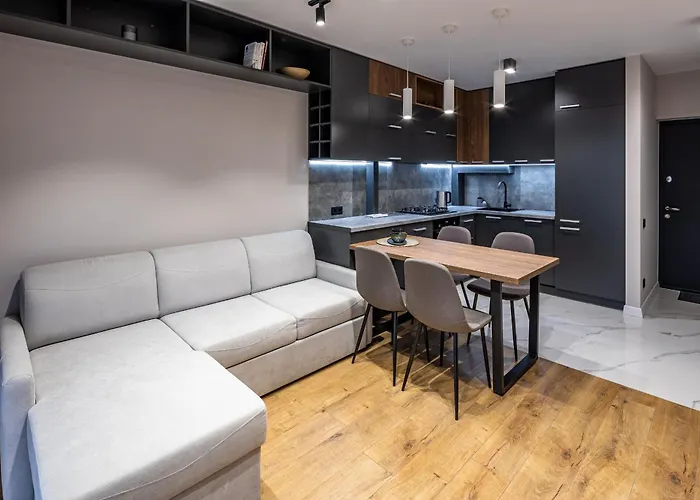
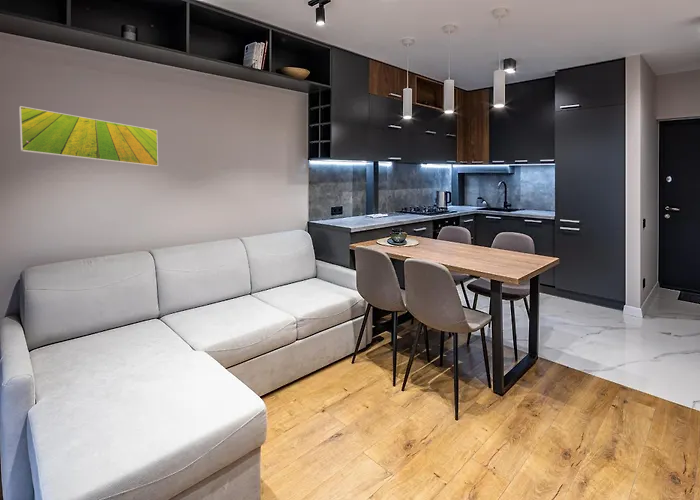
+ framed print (95, 139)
